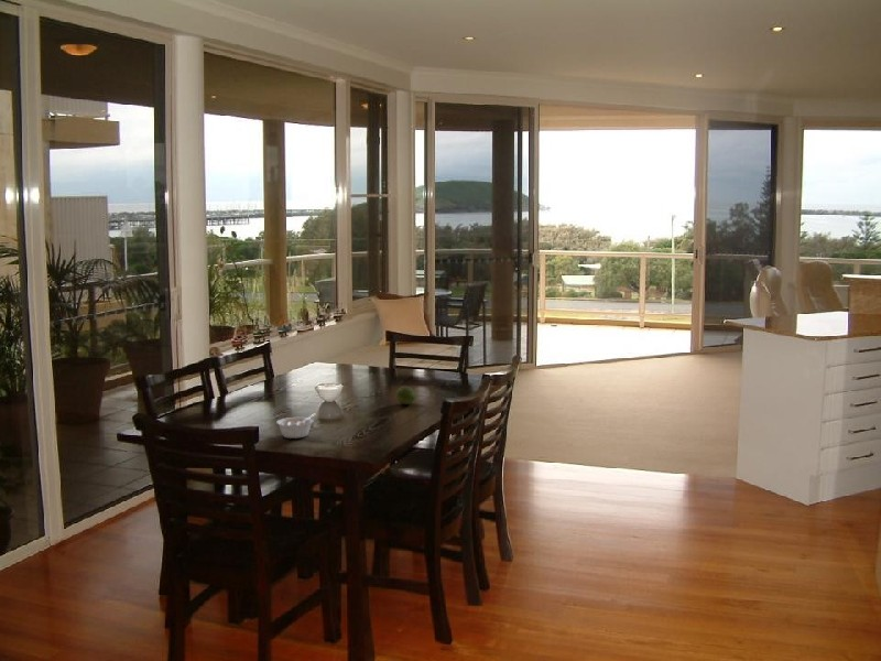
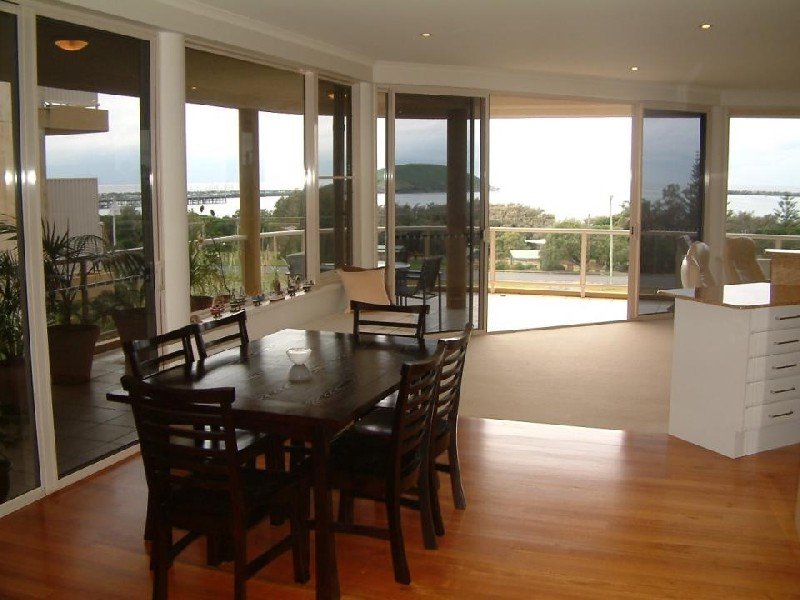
- legume (295, 426)
- fruit (405, 395)
